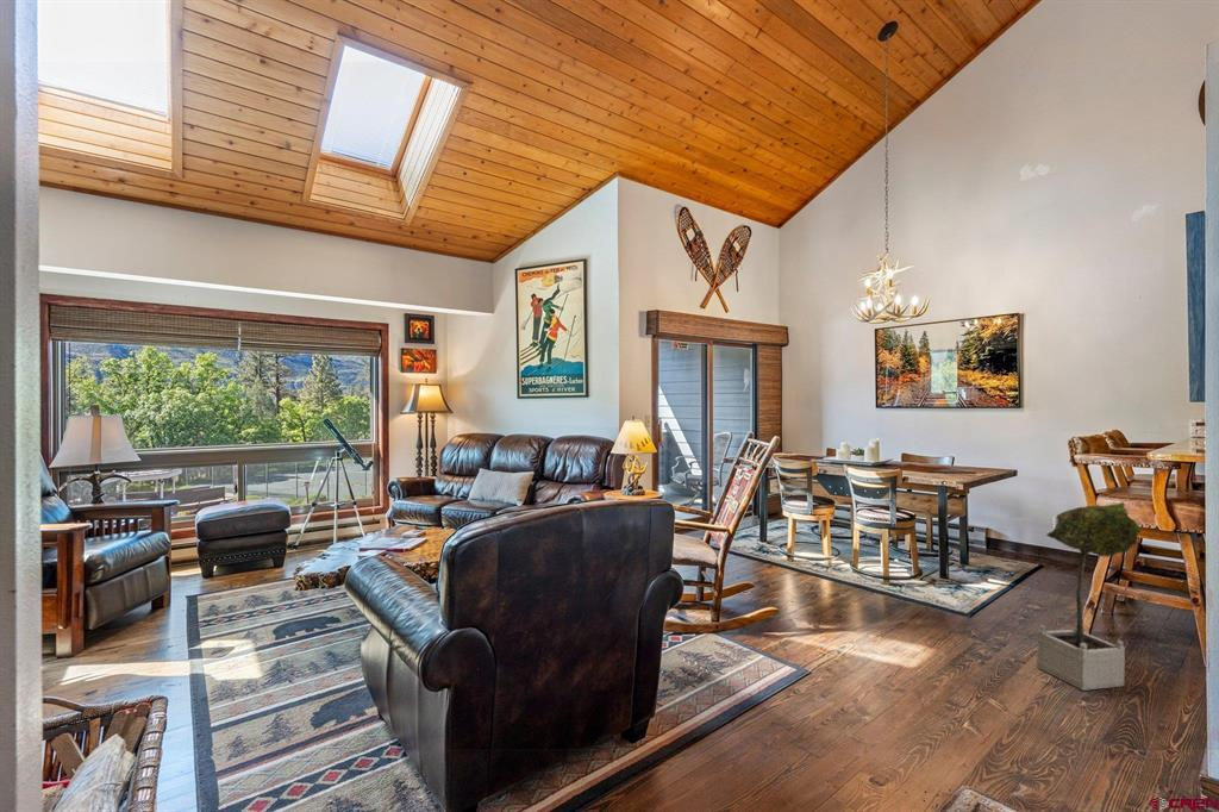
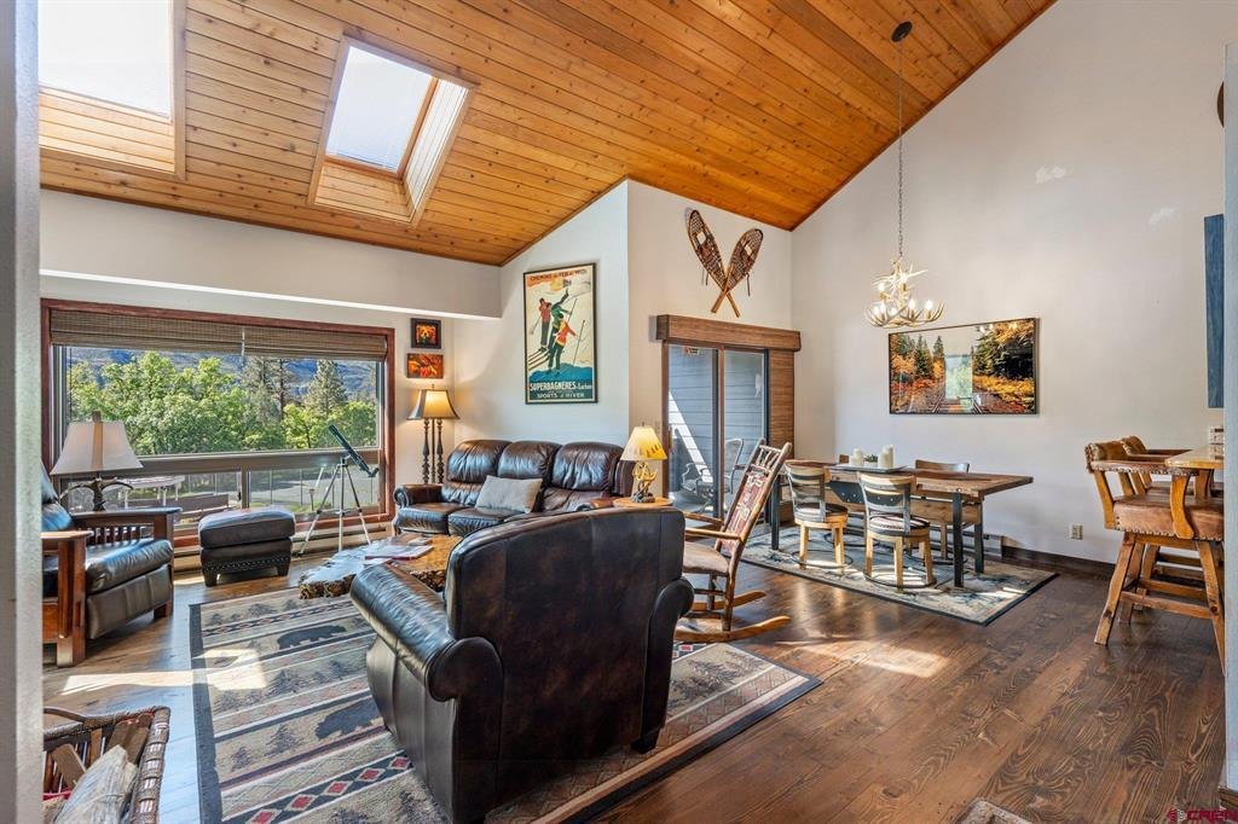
- potted tree (1081, 589)
